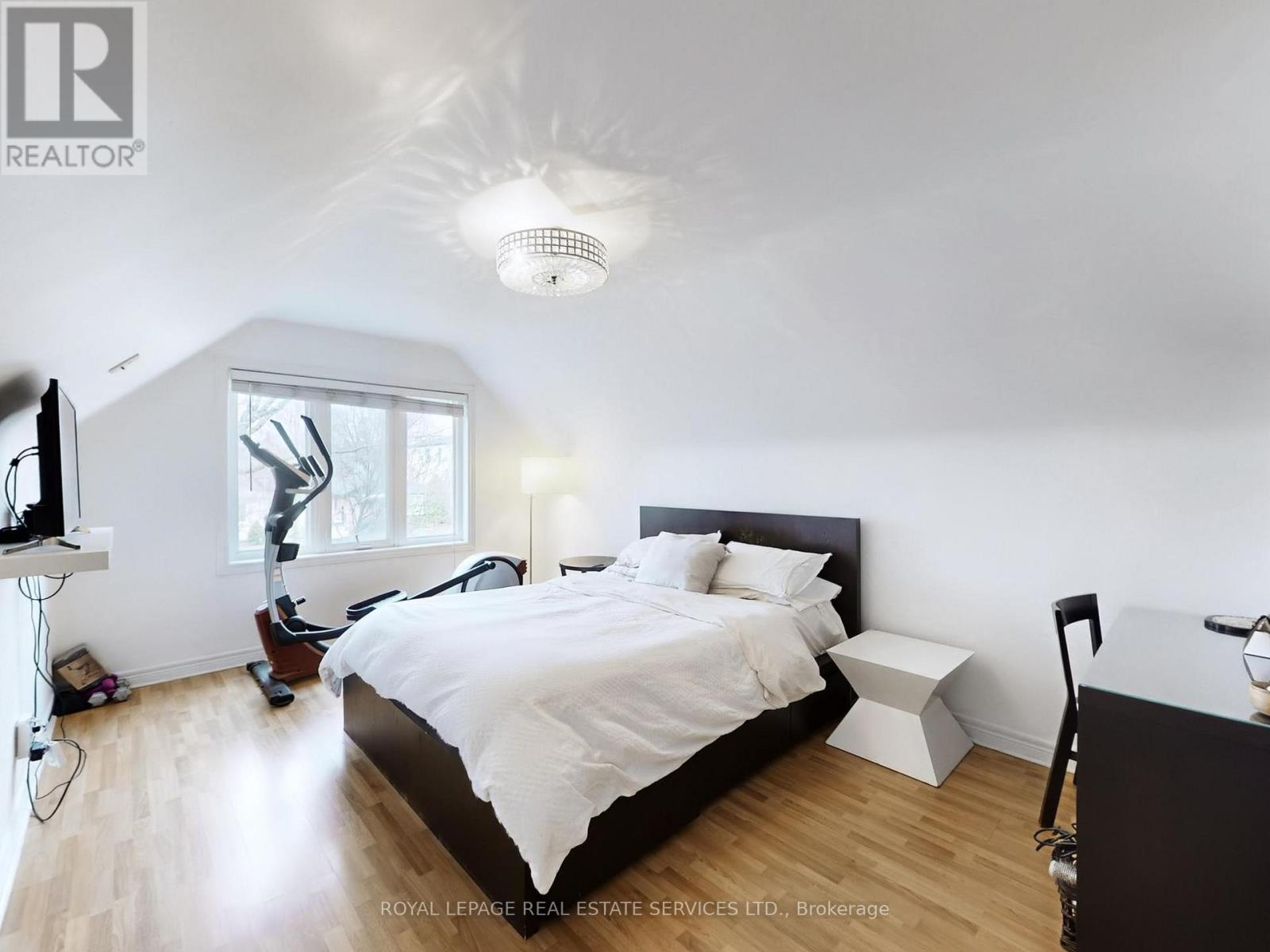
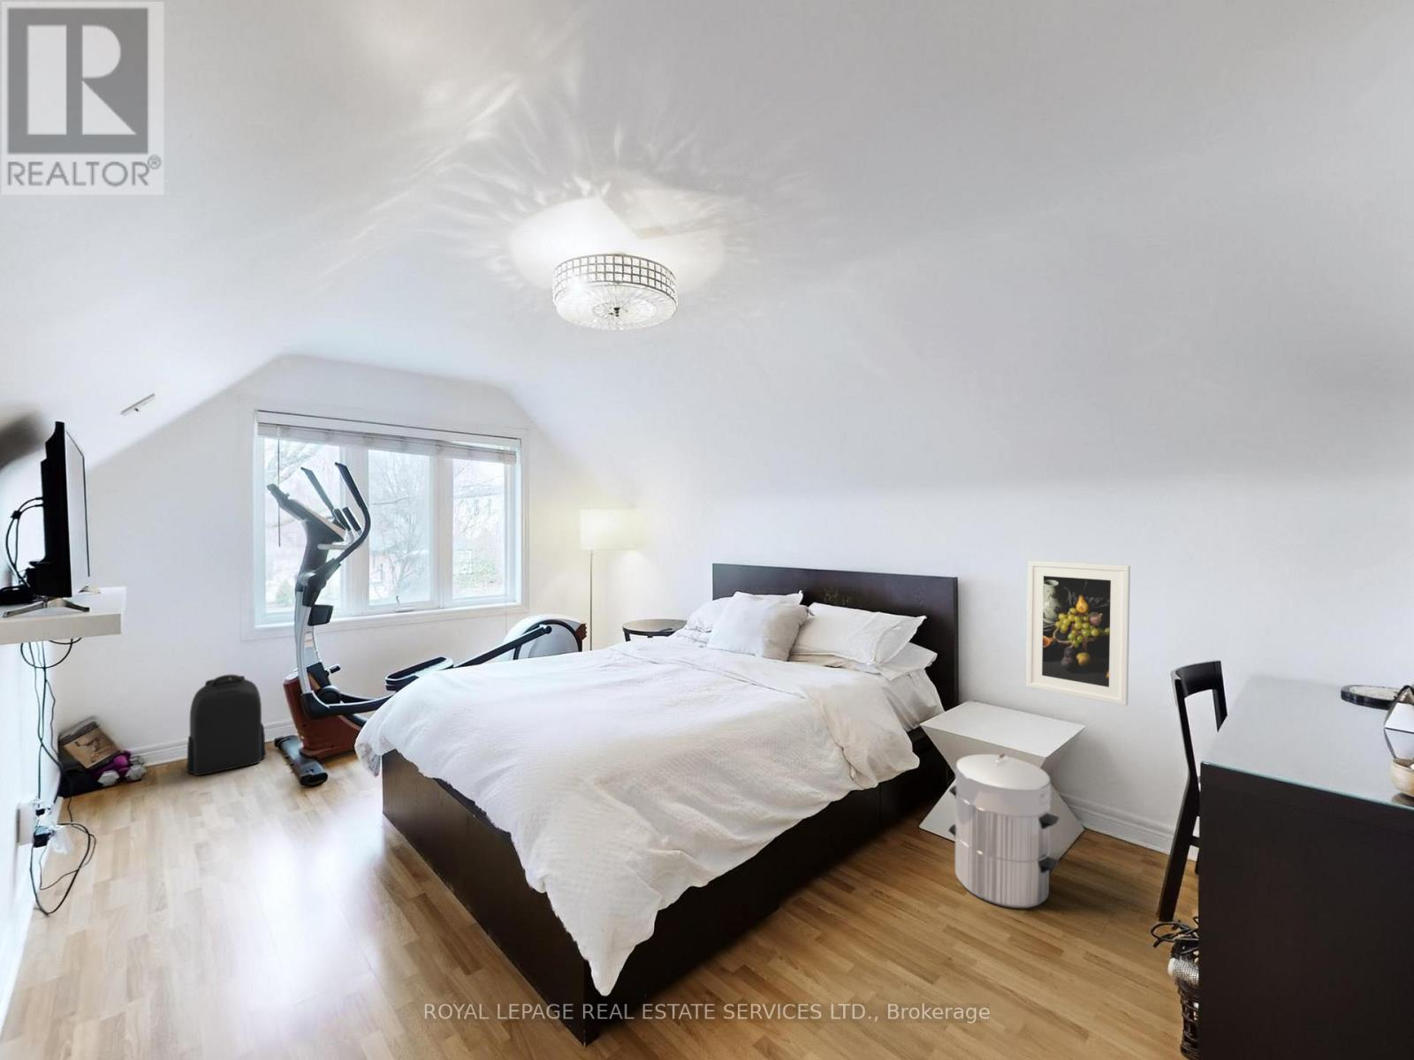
+ backpack (226, 718)
+ waste bin (1001, 818)
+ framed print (1074, 629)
